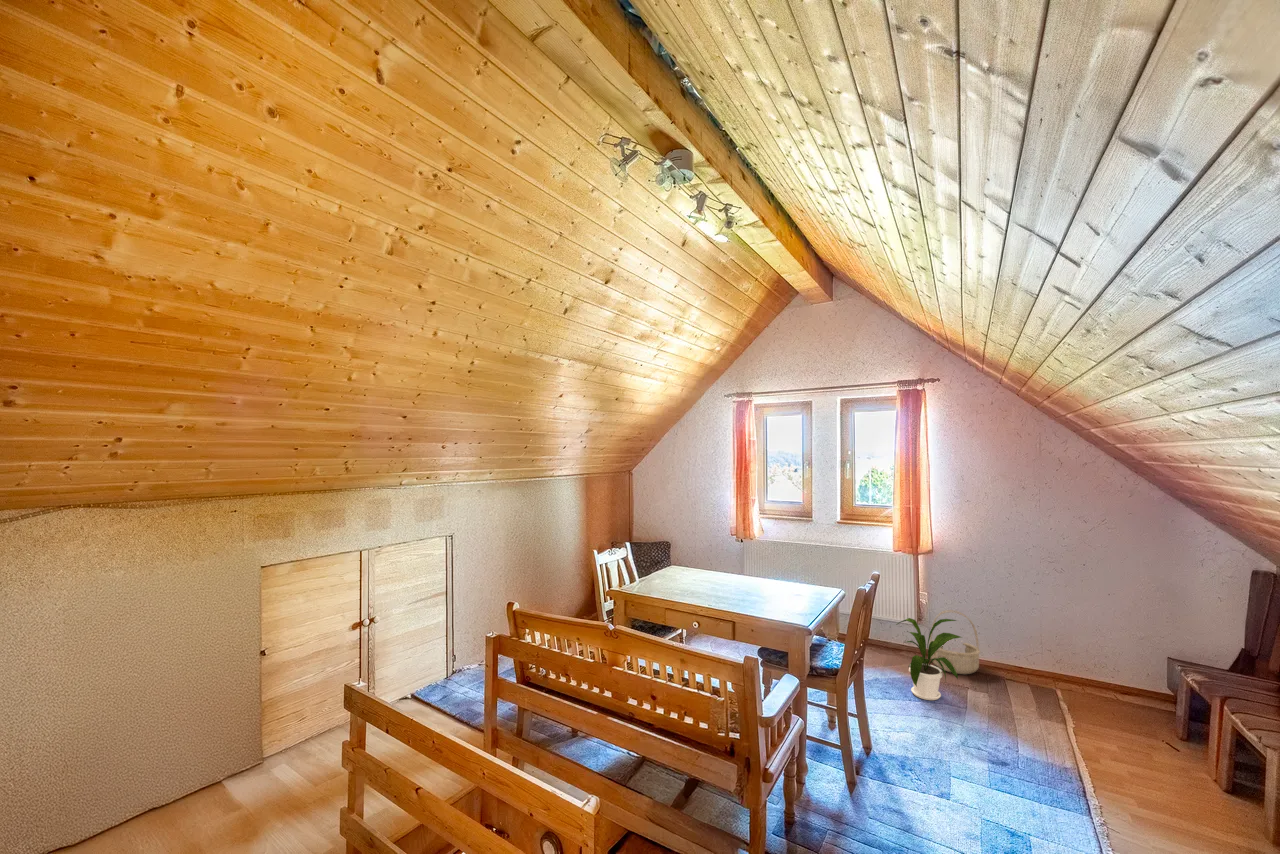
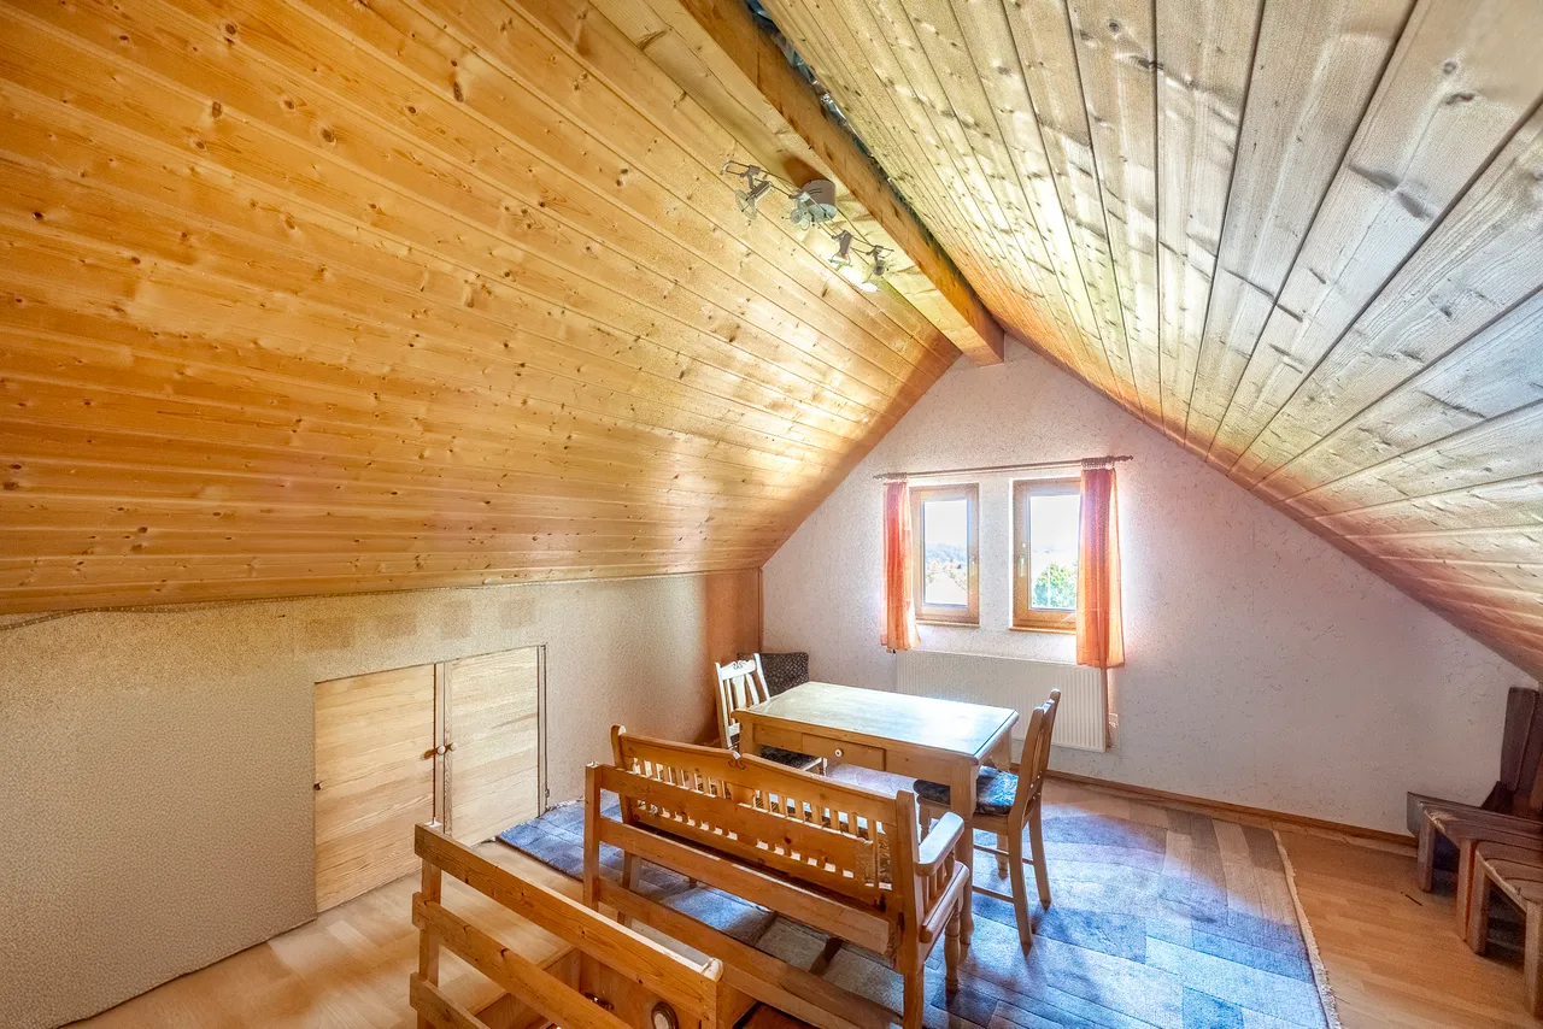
- house plant (928, 655)
- basket (963, 643)
